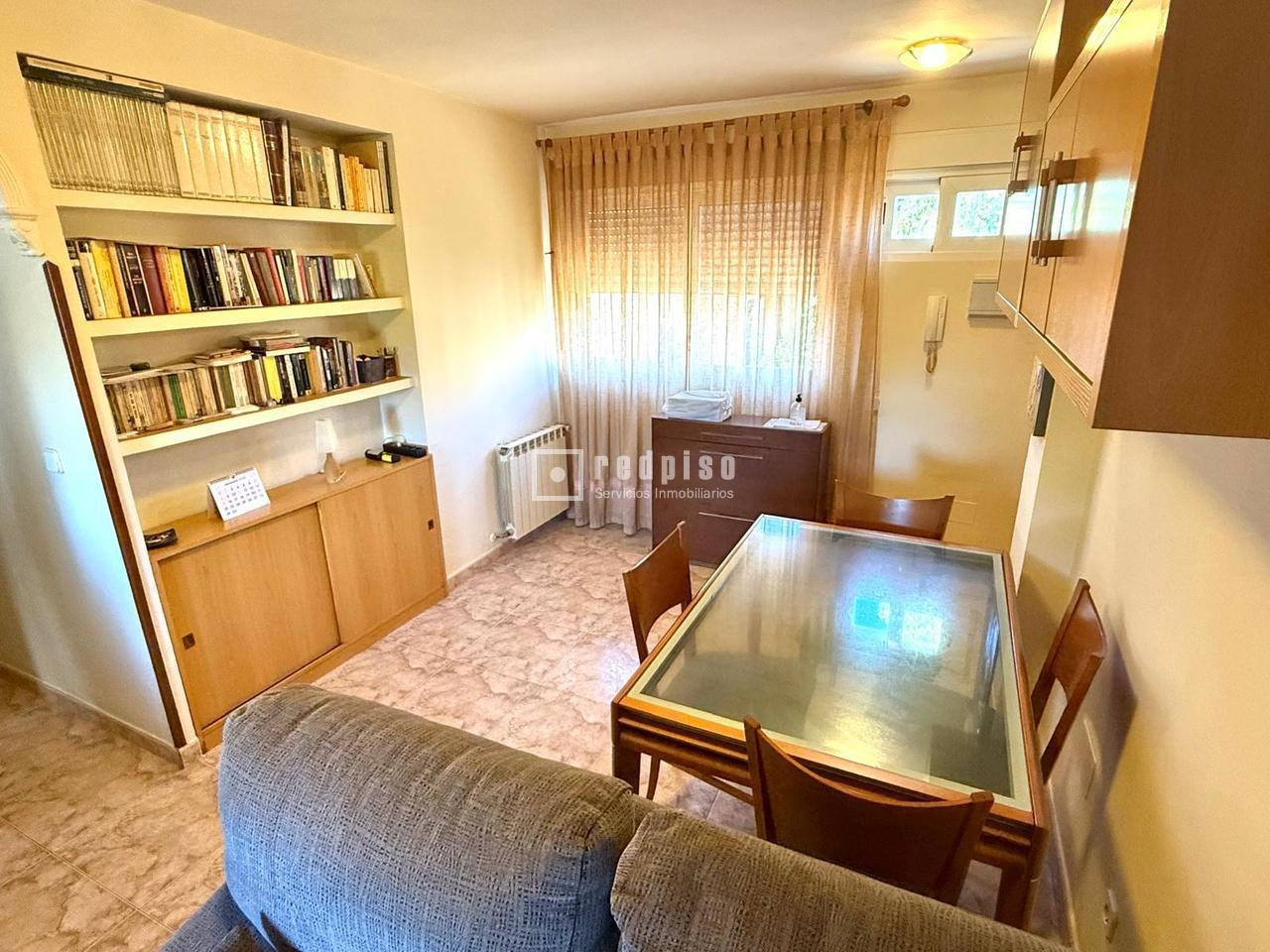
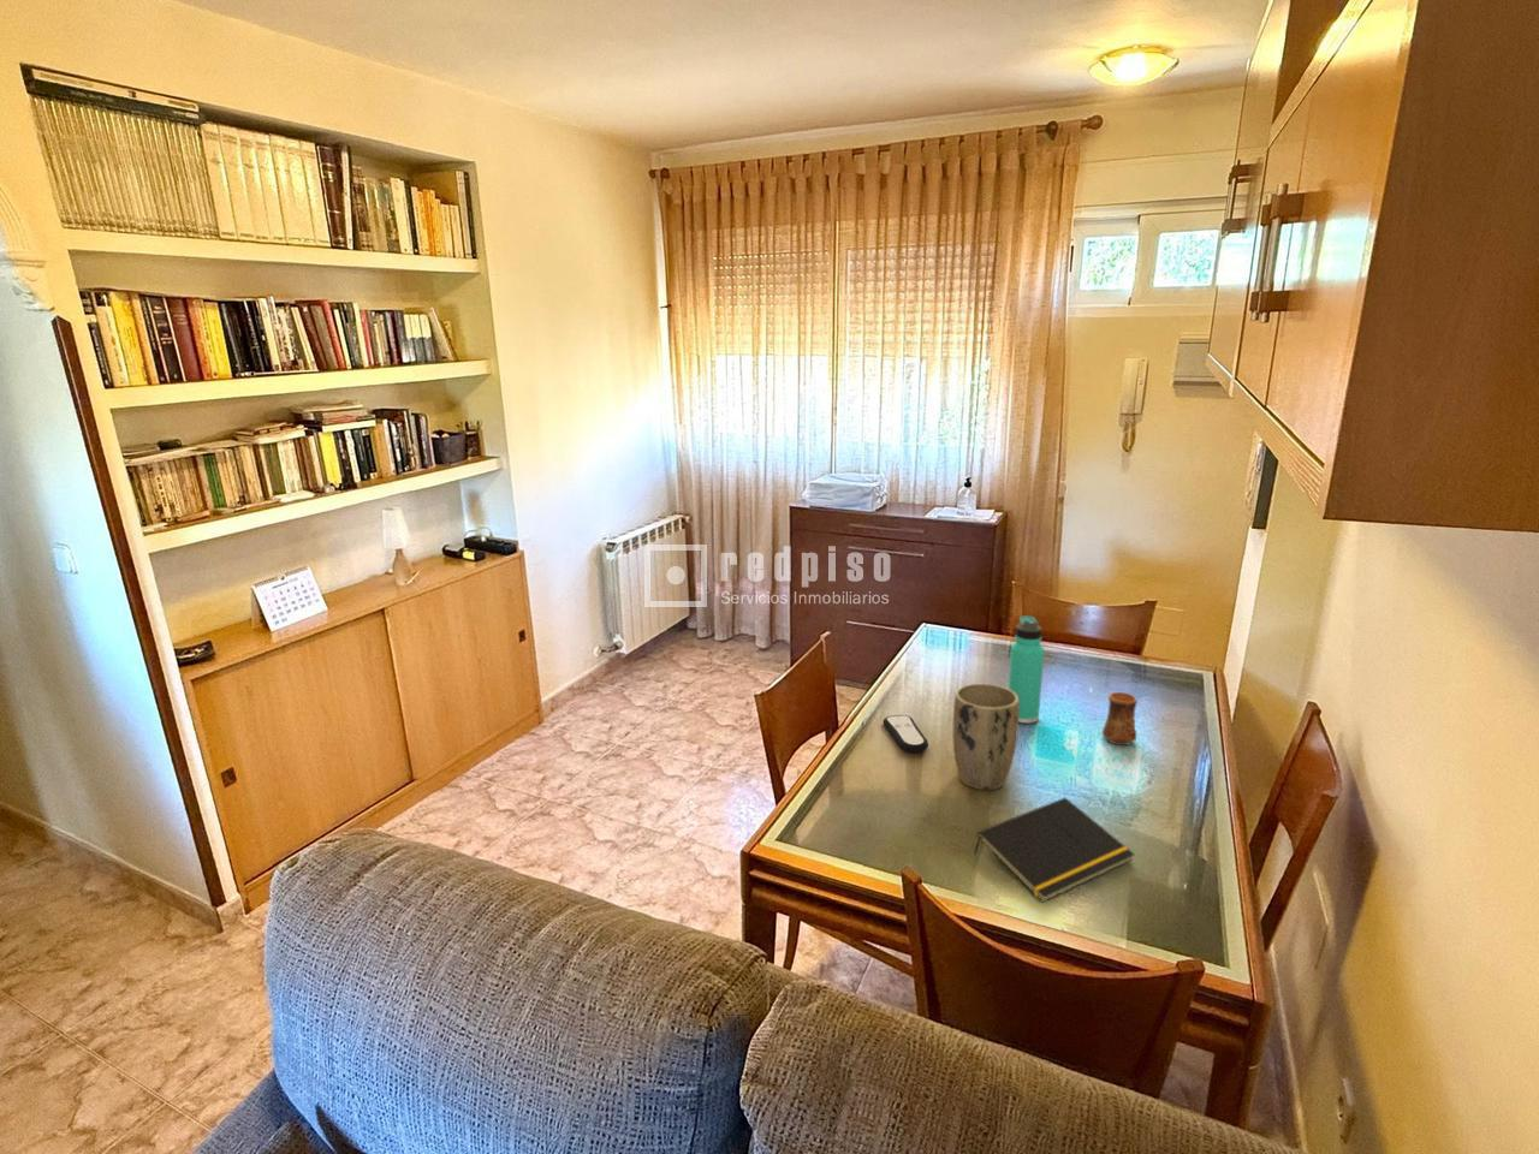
+ notepad (1054, 845)
+ thermos bottle (1025, 668)
+ cup (1121, 718)
+ remote control (905, 732)
+ plant pot (984, 737)
